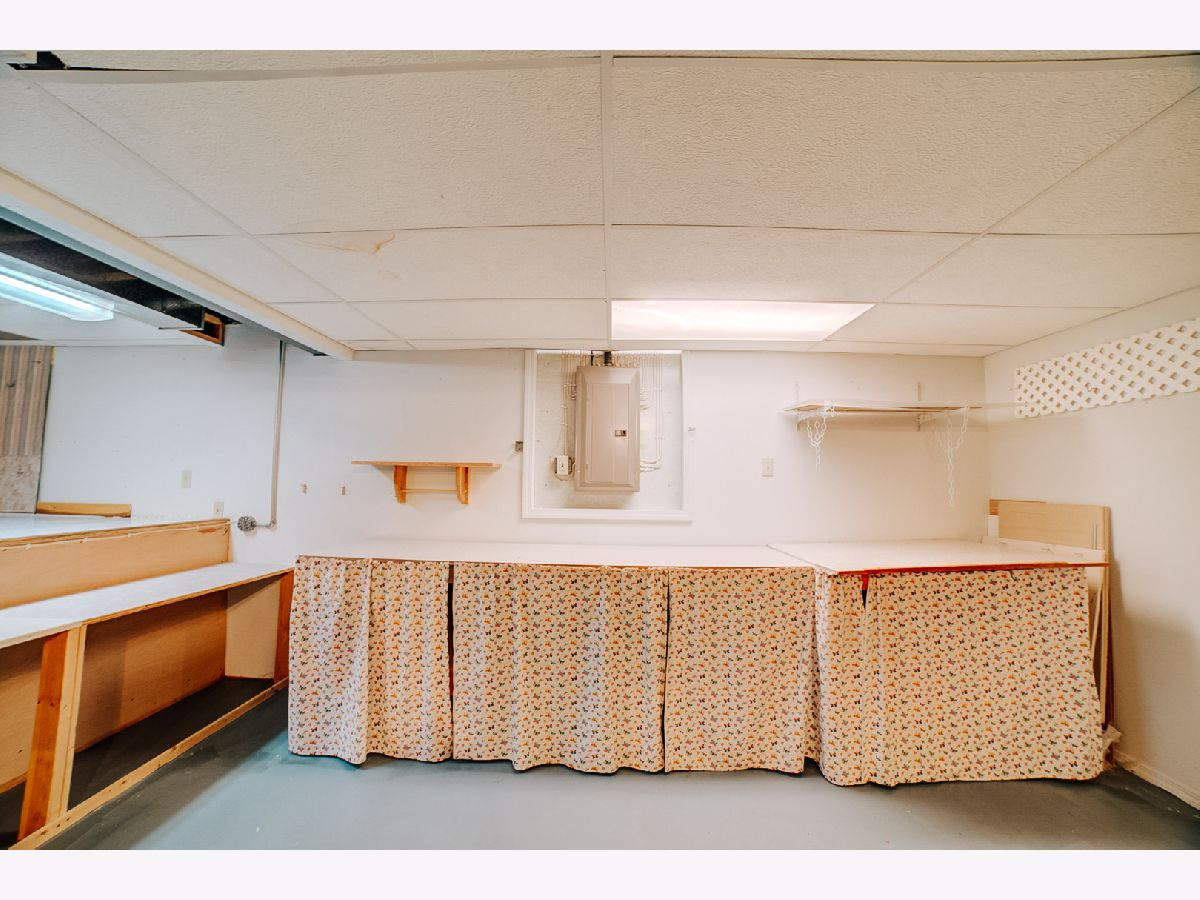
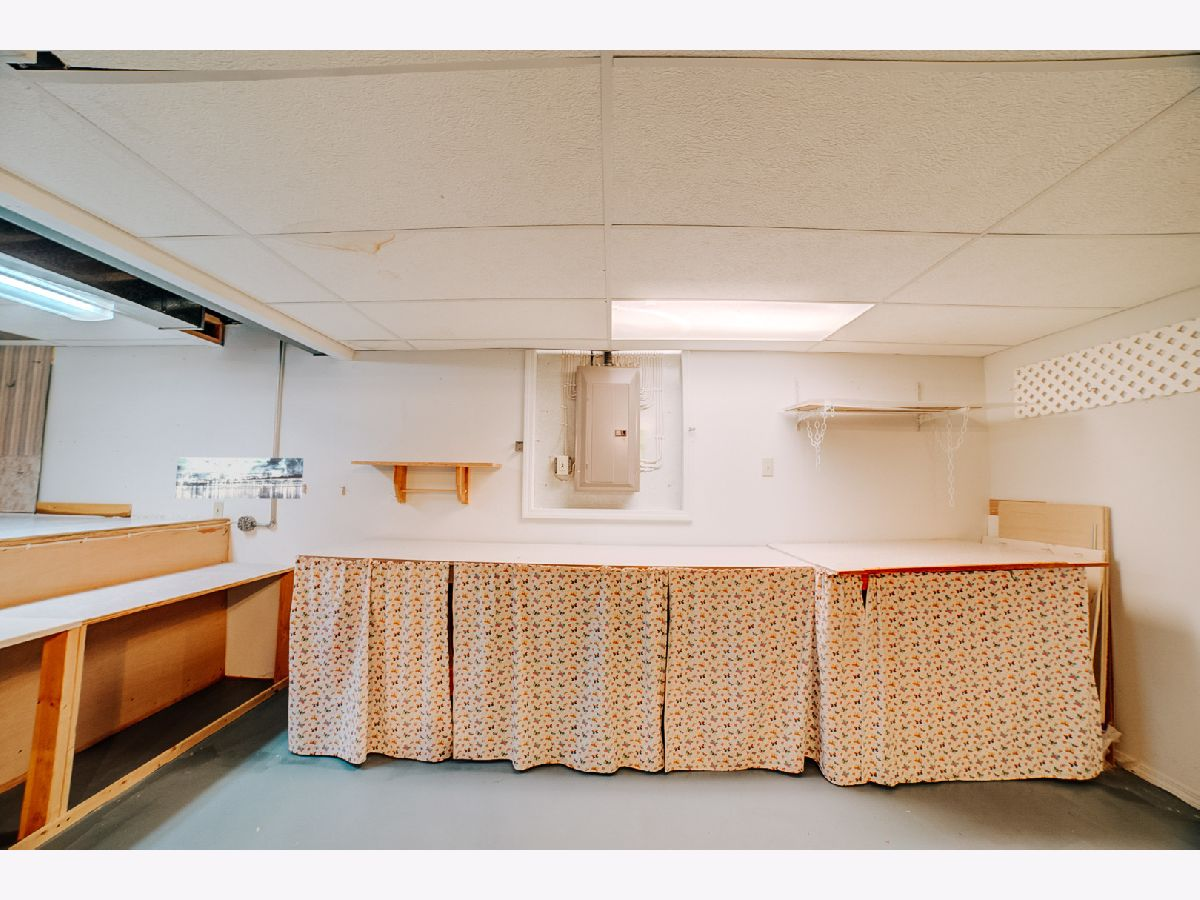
+ wall art (239, 478)
